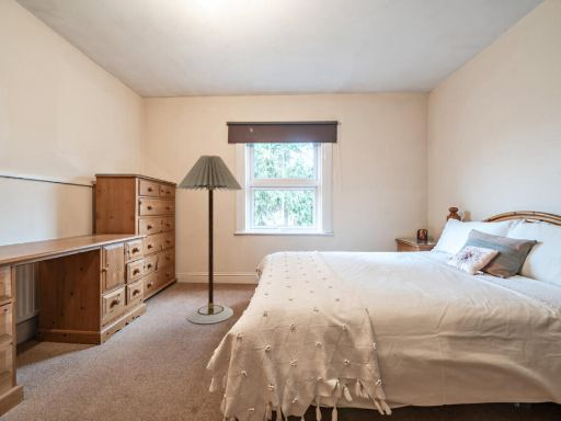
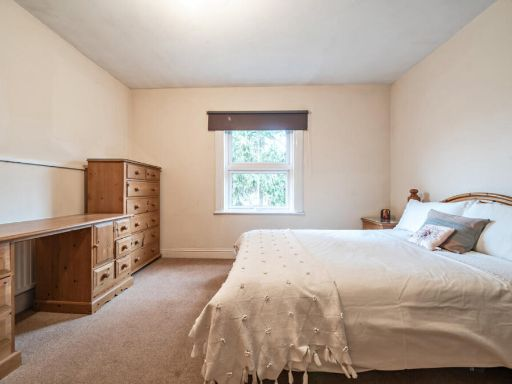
- floor lamp (210, 235)
